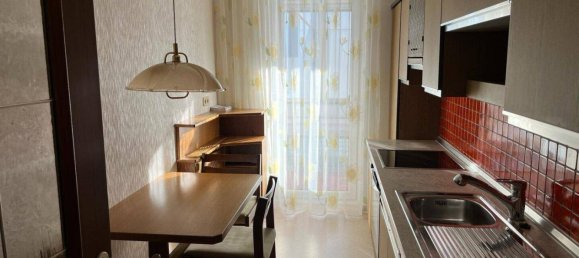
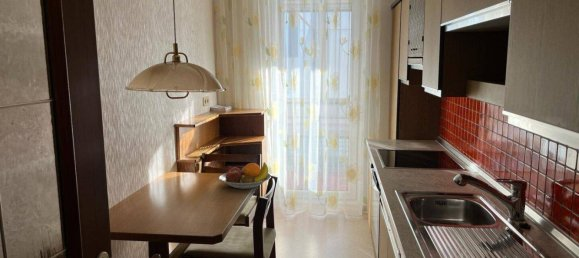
+ fruit bowl (245, 174)
